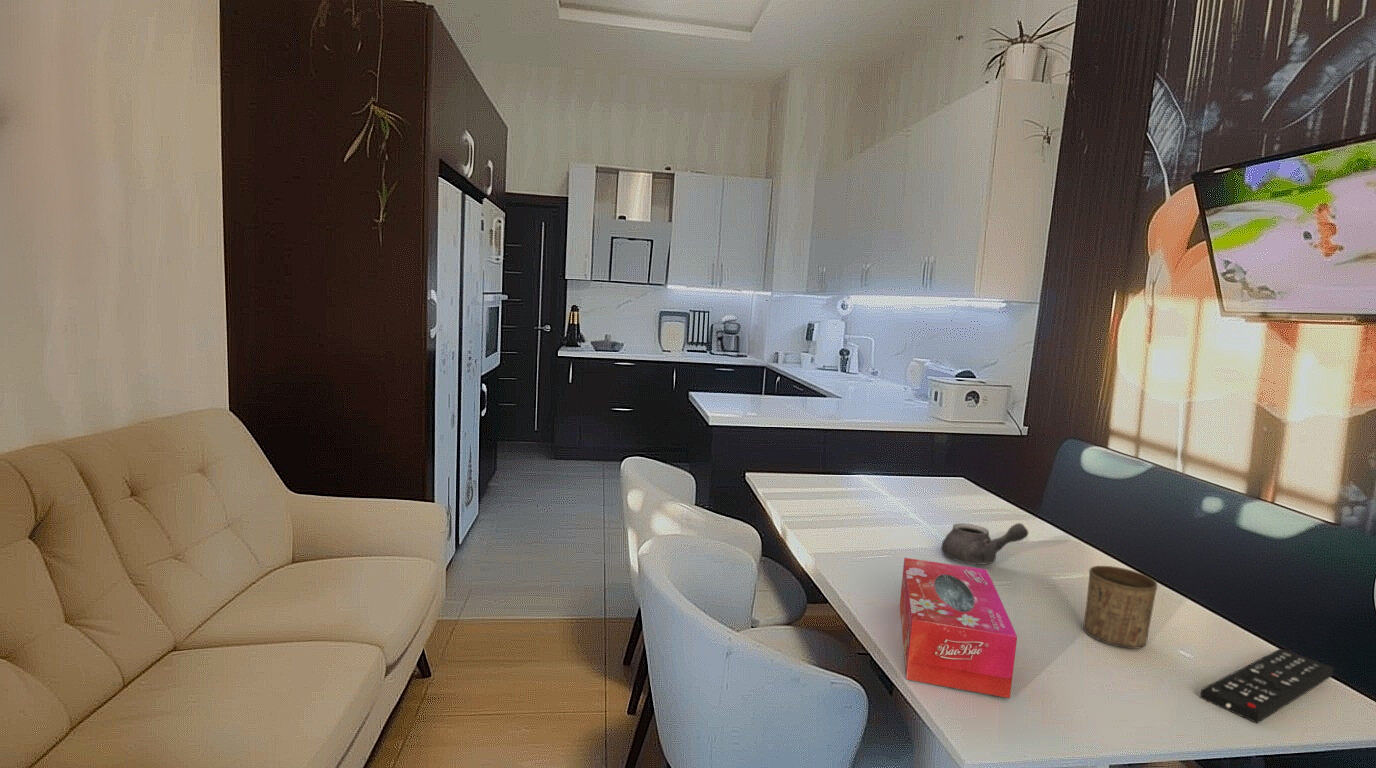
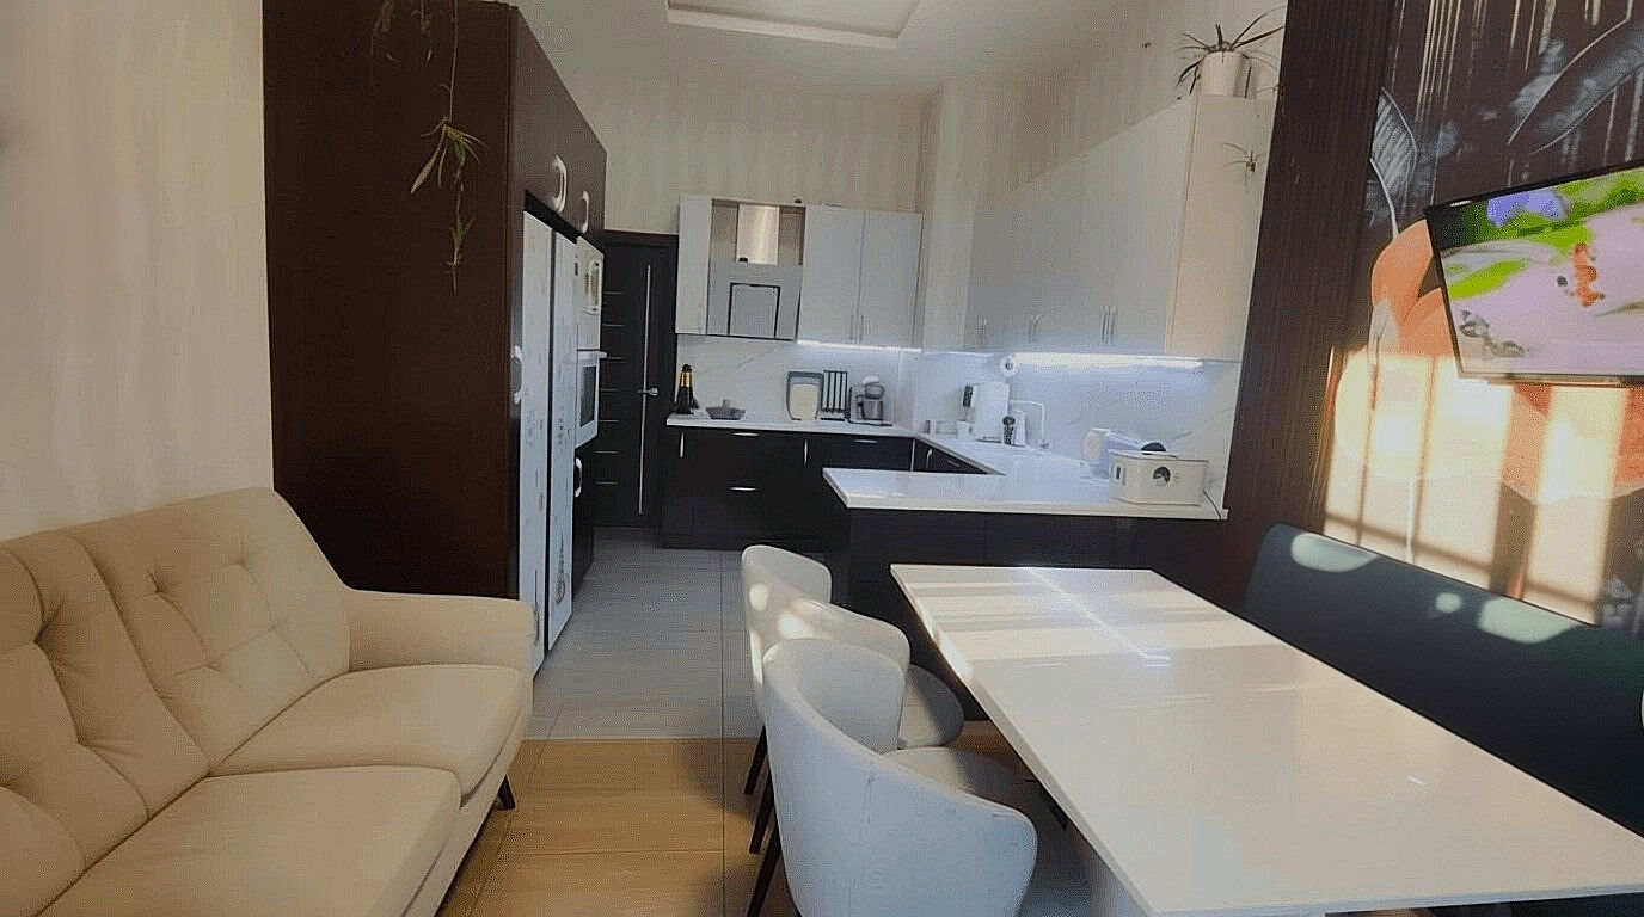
- remote control (1269, 681)
- teapot (985, 541)
- tissue box (950, 619)
- cup (1118, 606)
